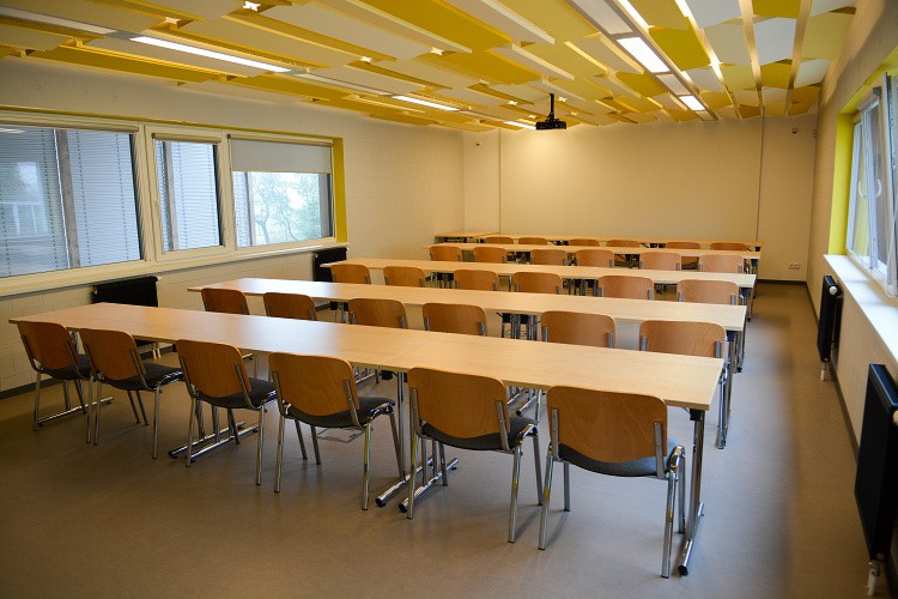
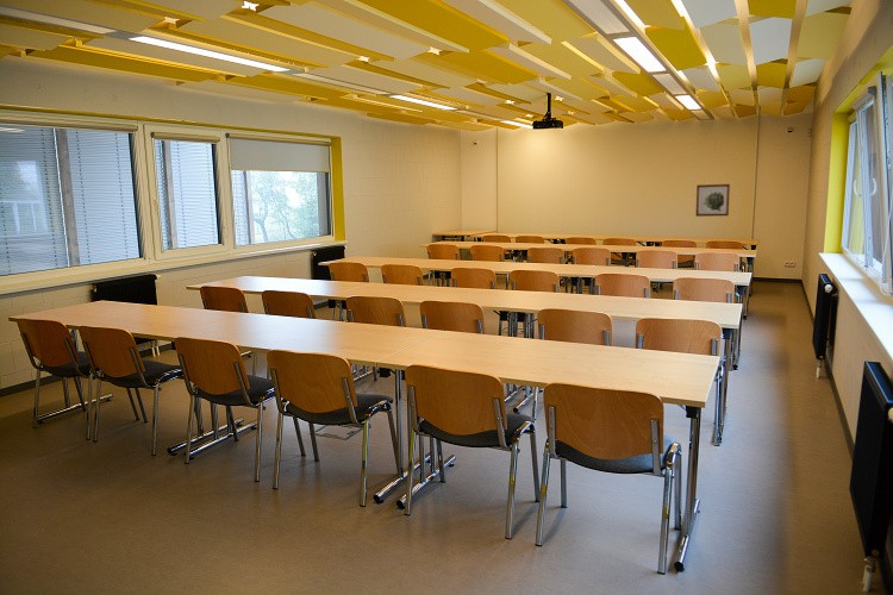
+ wall art (712, 200)
